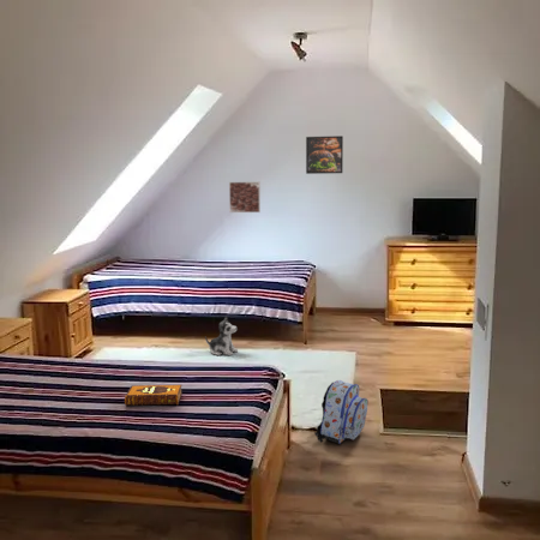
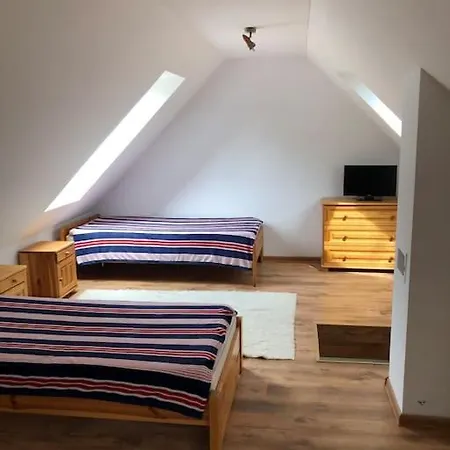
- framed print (324, 155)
- backpack (342, 409)
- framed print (244, 197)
- plush toy (221, 334)
- hardback book (154, 395)
